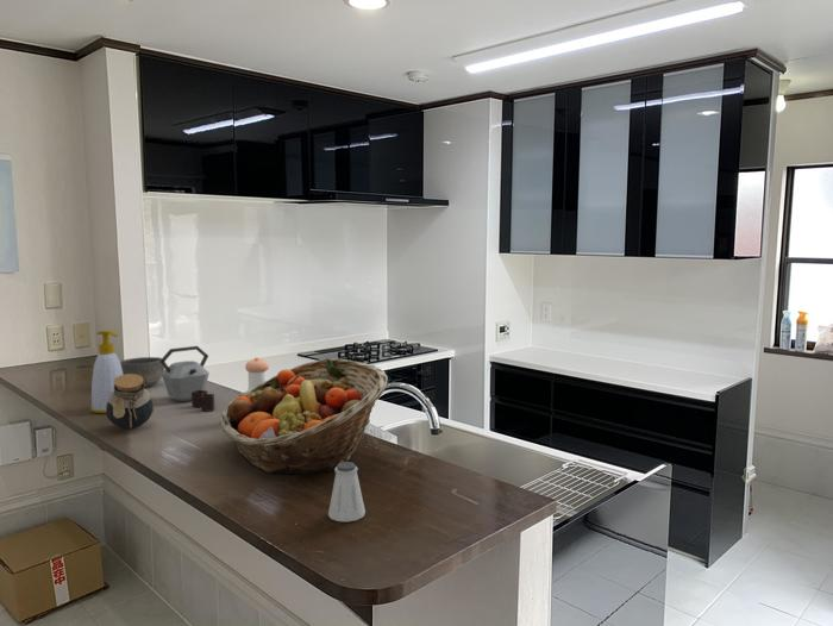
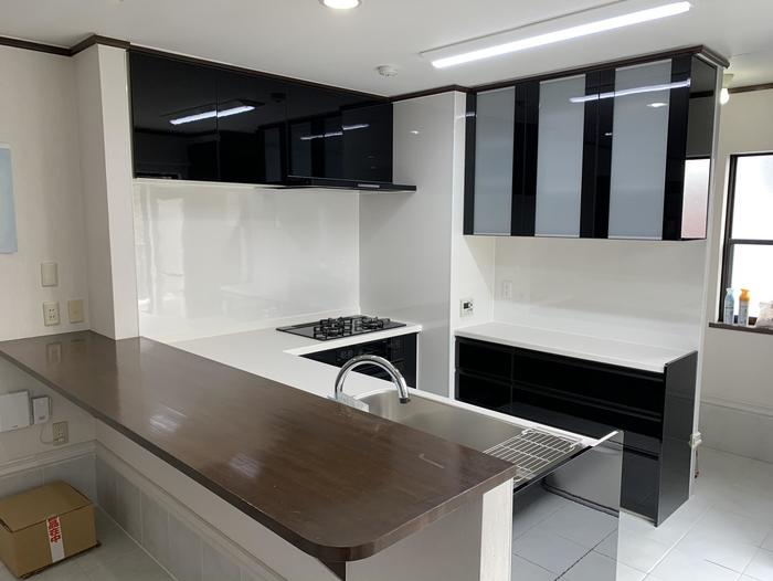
- kettle (193, 376)
- jar (127, 401)
- pepper shaker (256, 386)
- soap bottle (107, 370)
- fruit basket (303, 411)
- saltshaker (346, 489)
- bowl (142, 373)
